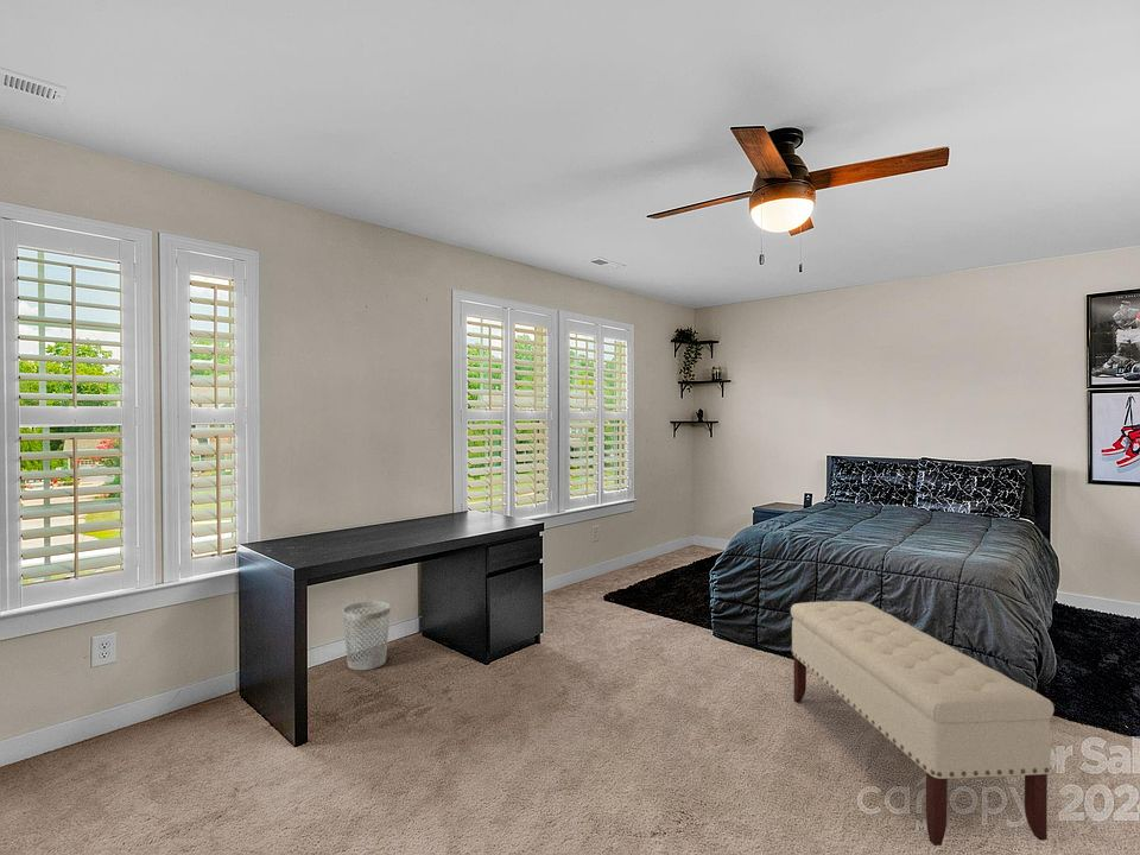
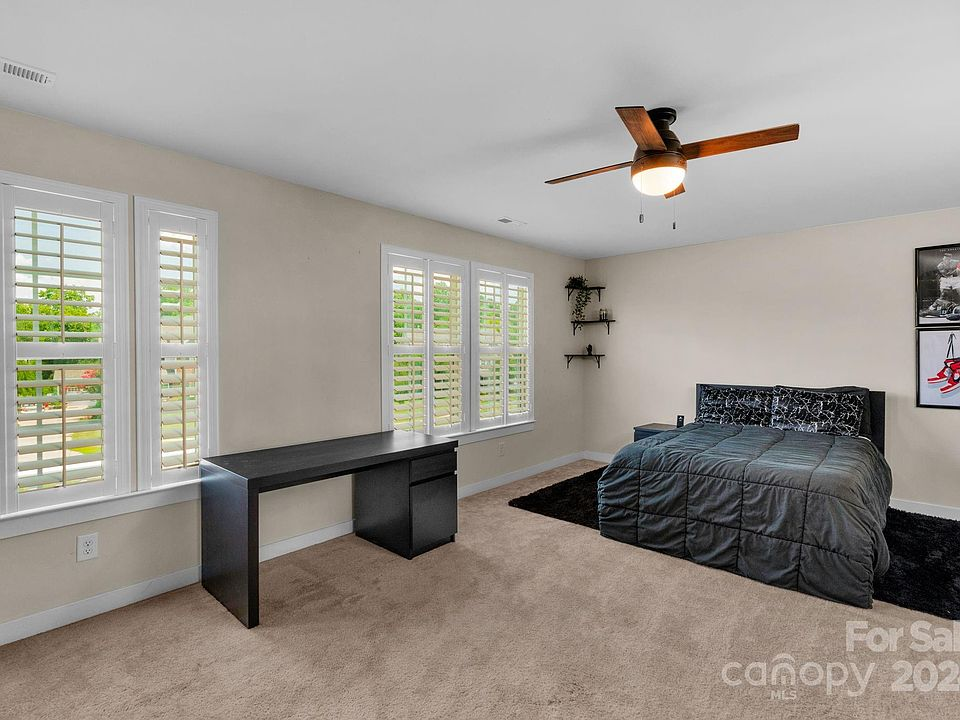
- wastebasket (367, 635)
- bench (894, 697)
